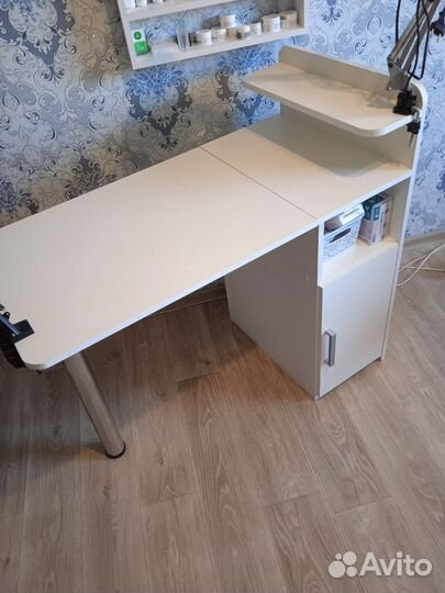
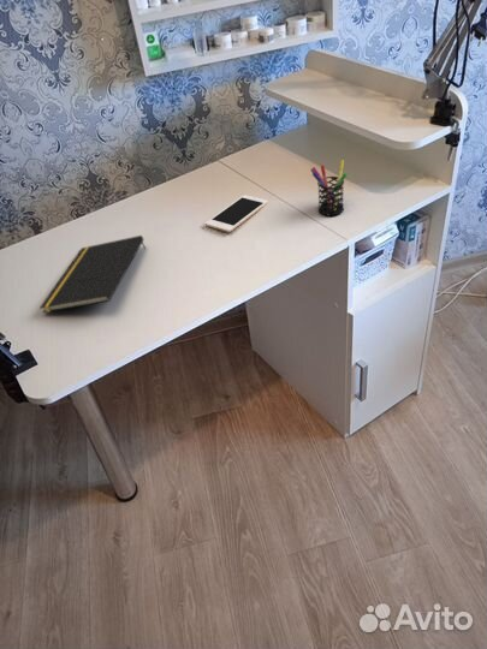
+ notepad (94, 272)
+ cell phone (237, 213)
+ pen holder (332, 187)
